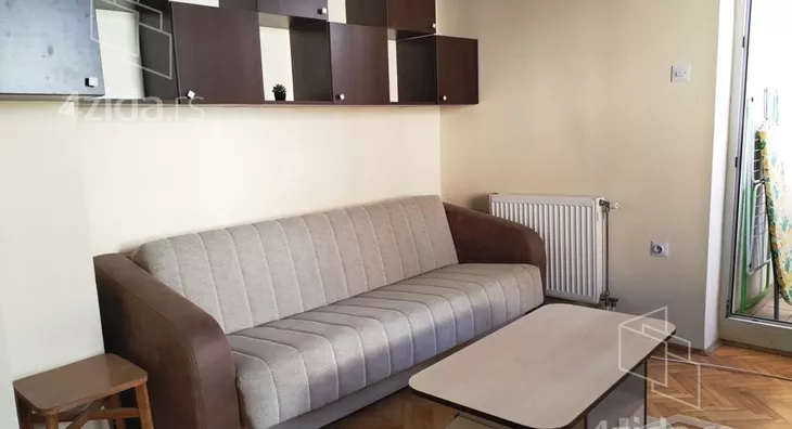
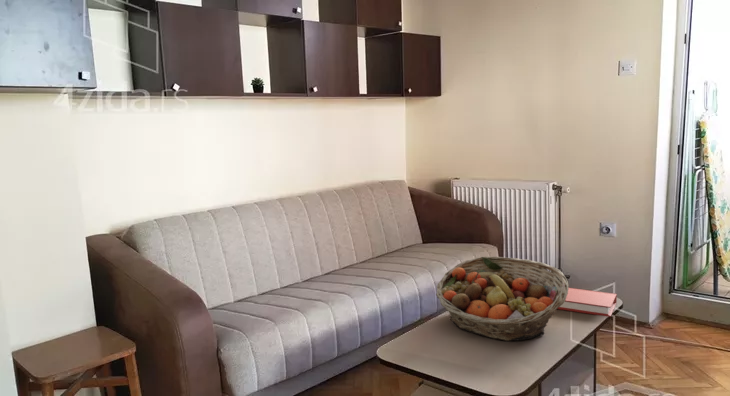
+ fruit basket (499, 296)
+ book (581, 300)
